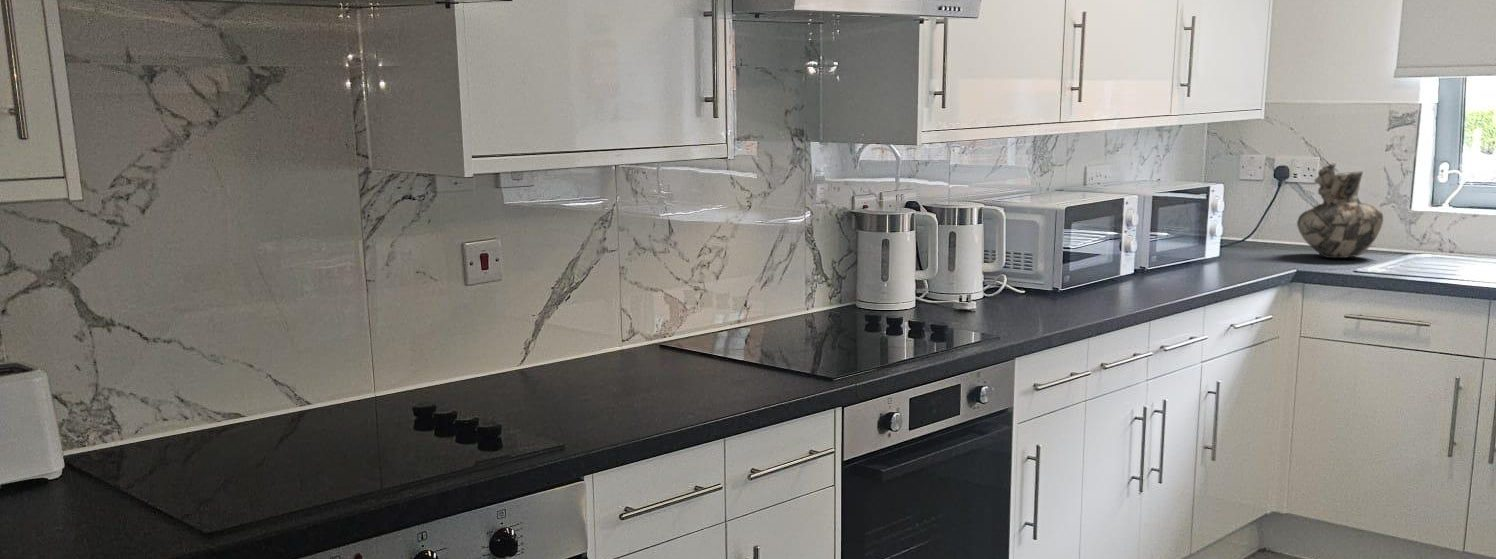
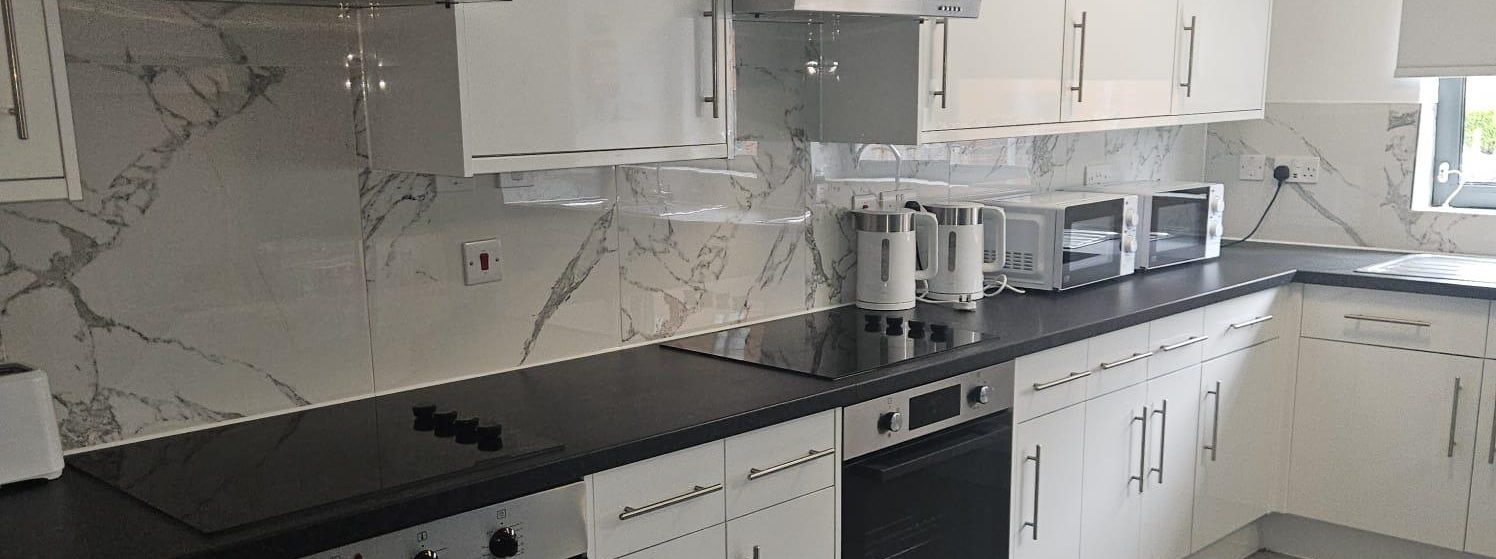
- vase (1340, 210)
